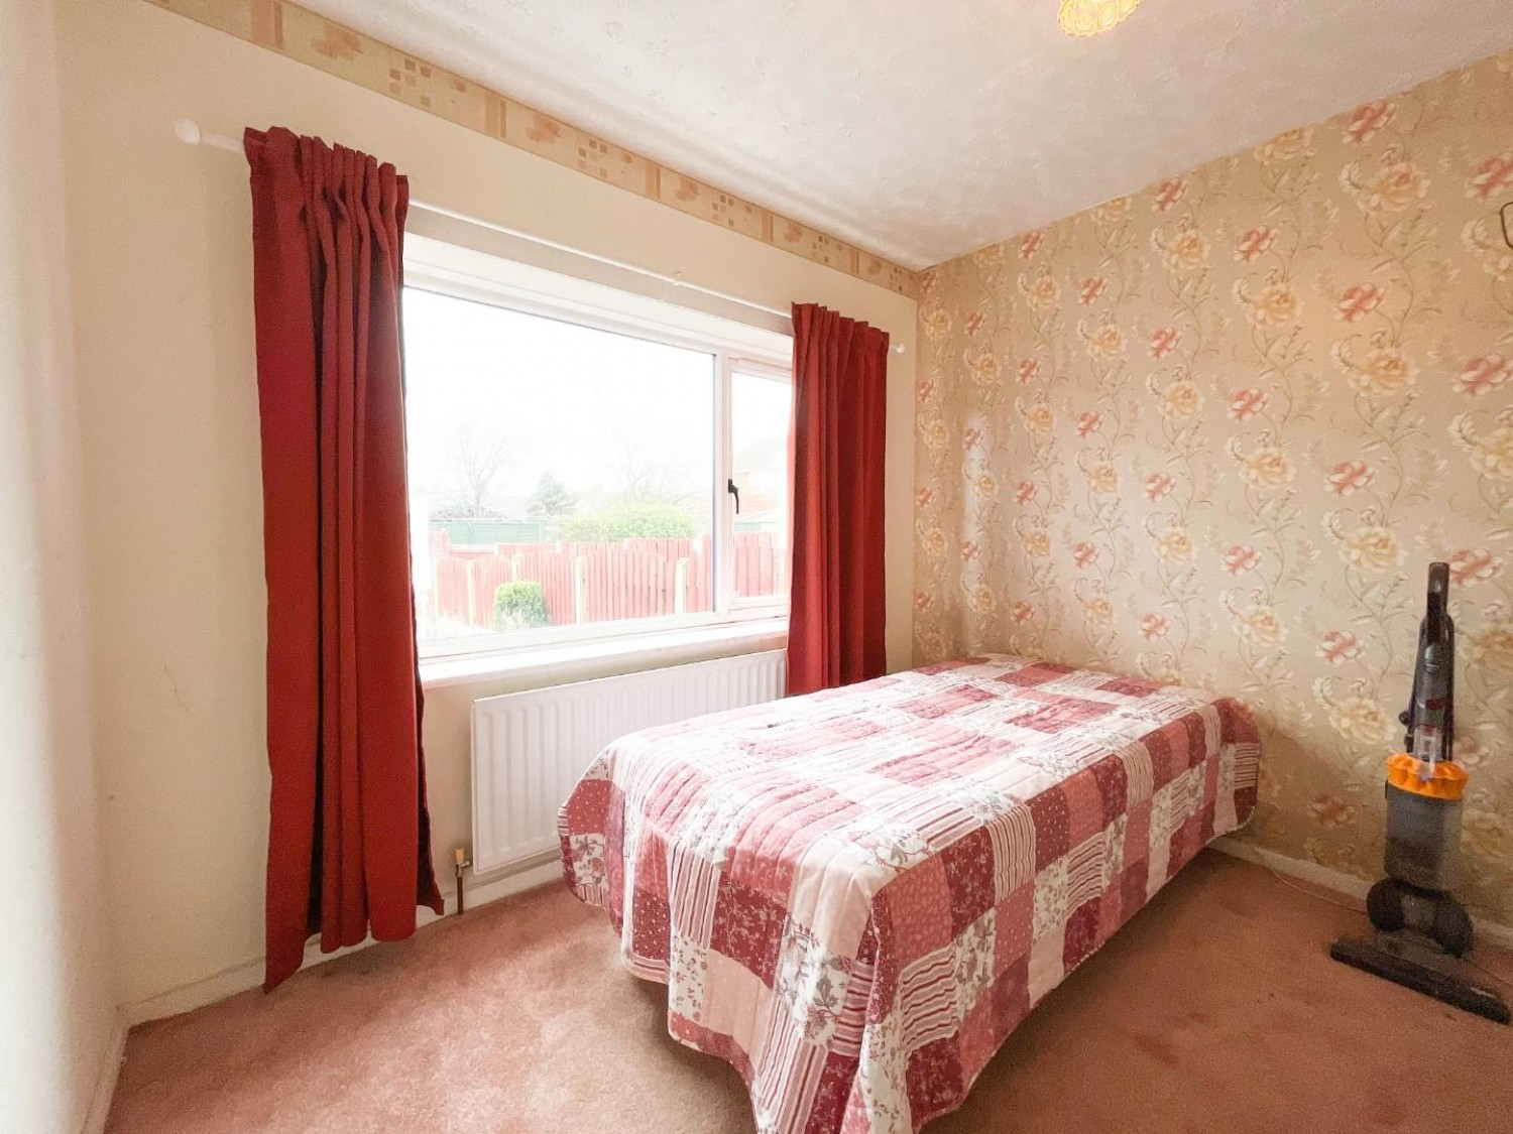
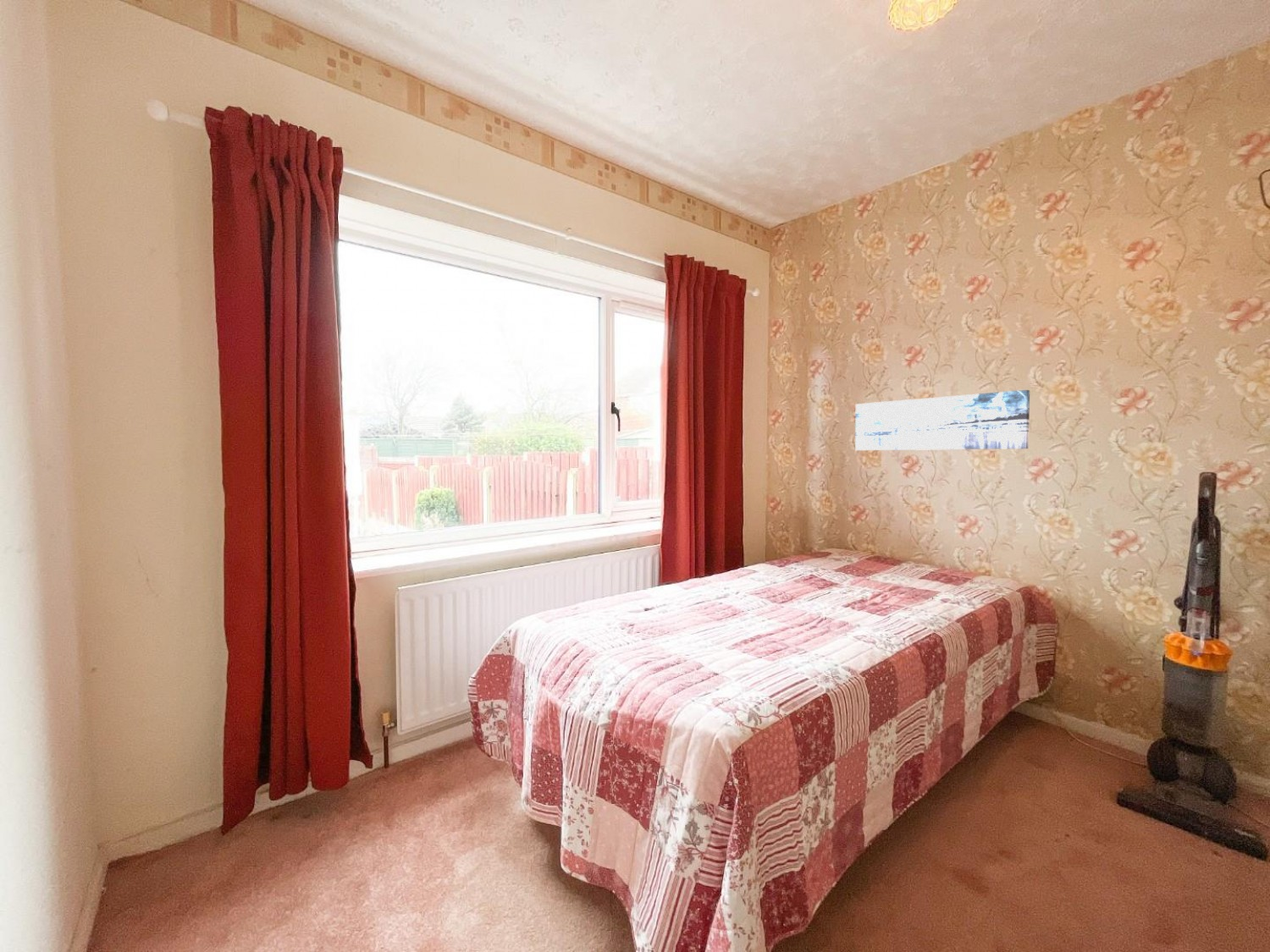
+ wall art (932, 423)
